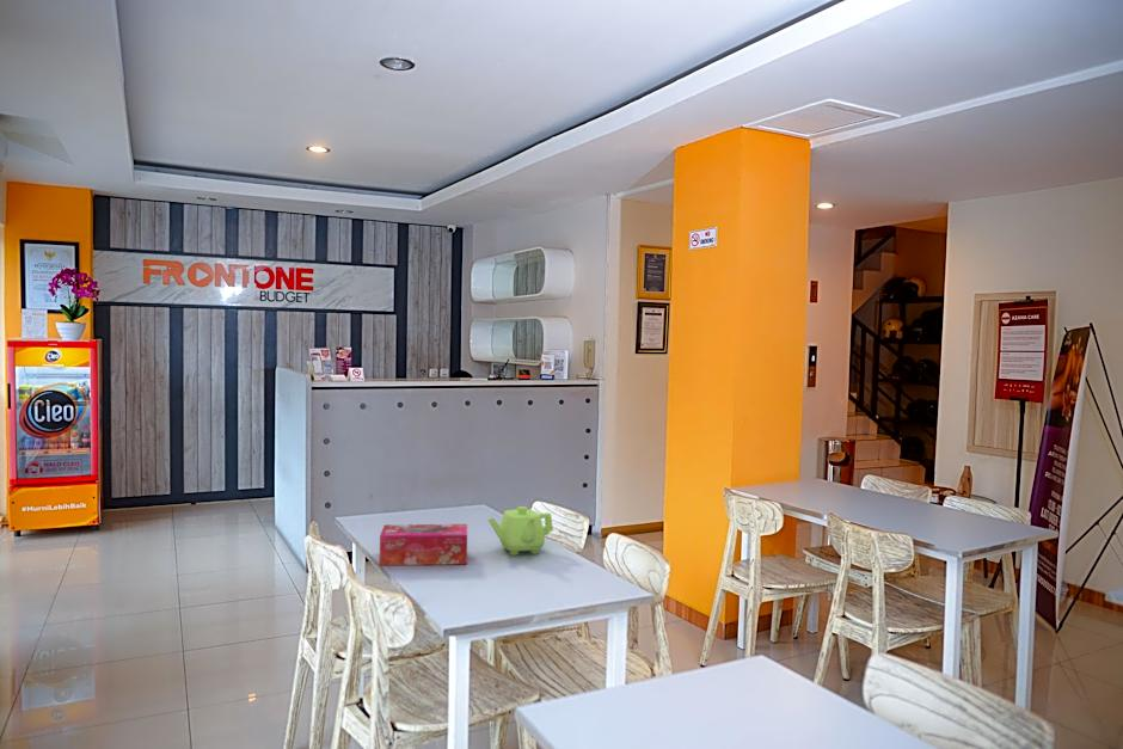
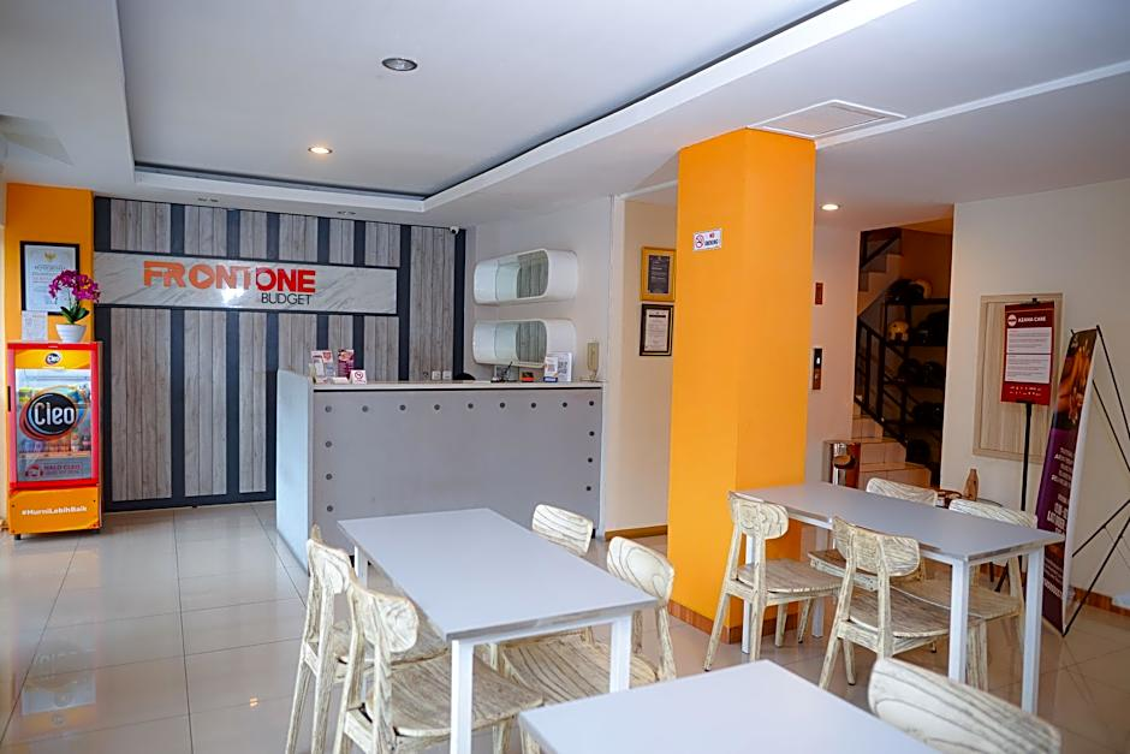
- tissue box (424, 544)
- teapot (521, 529)
